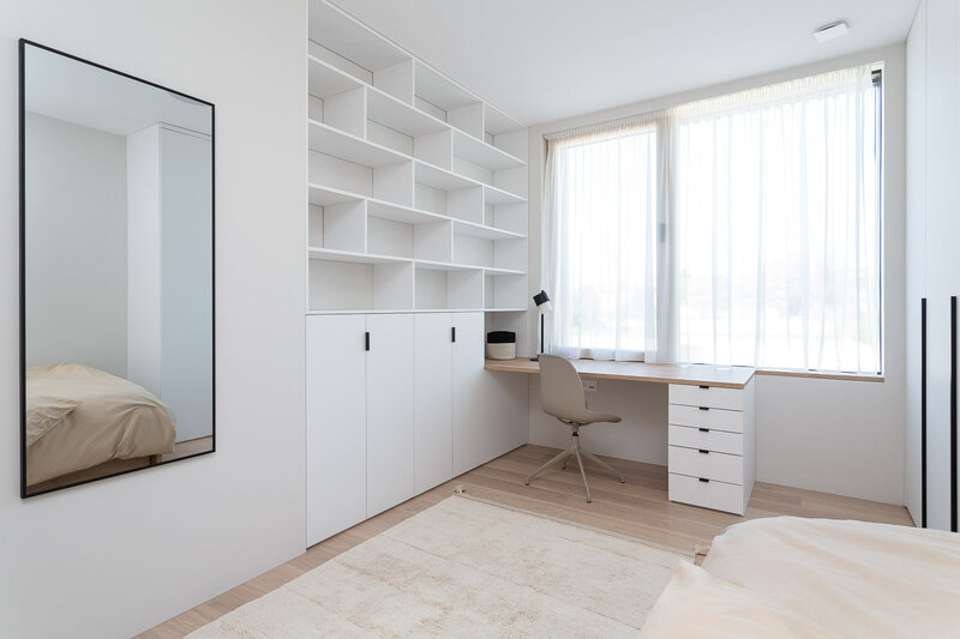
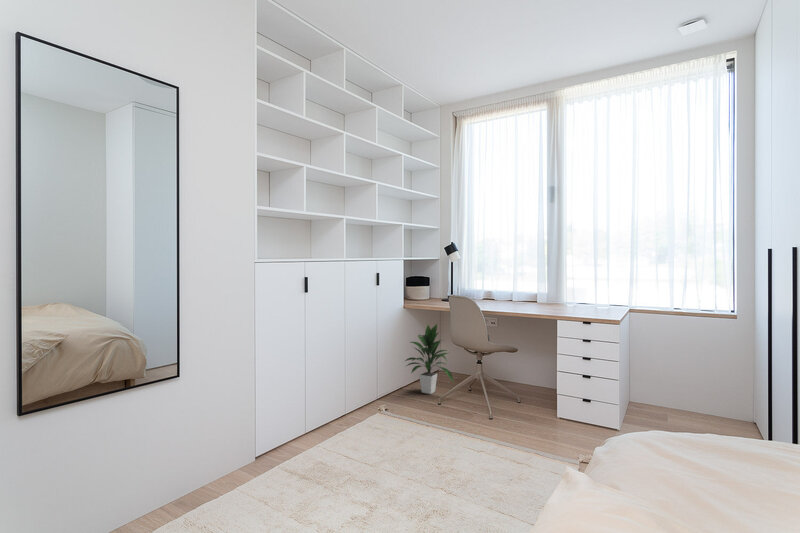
+ indoor plant (429, 358)
